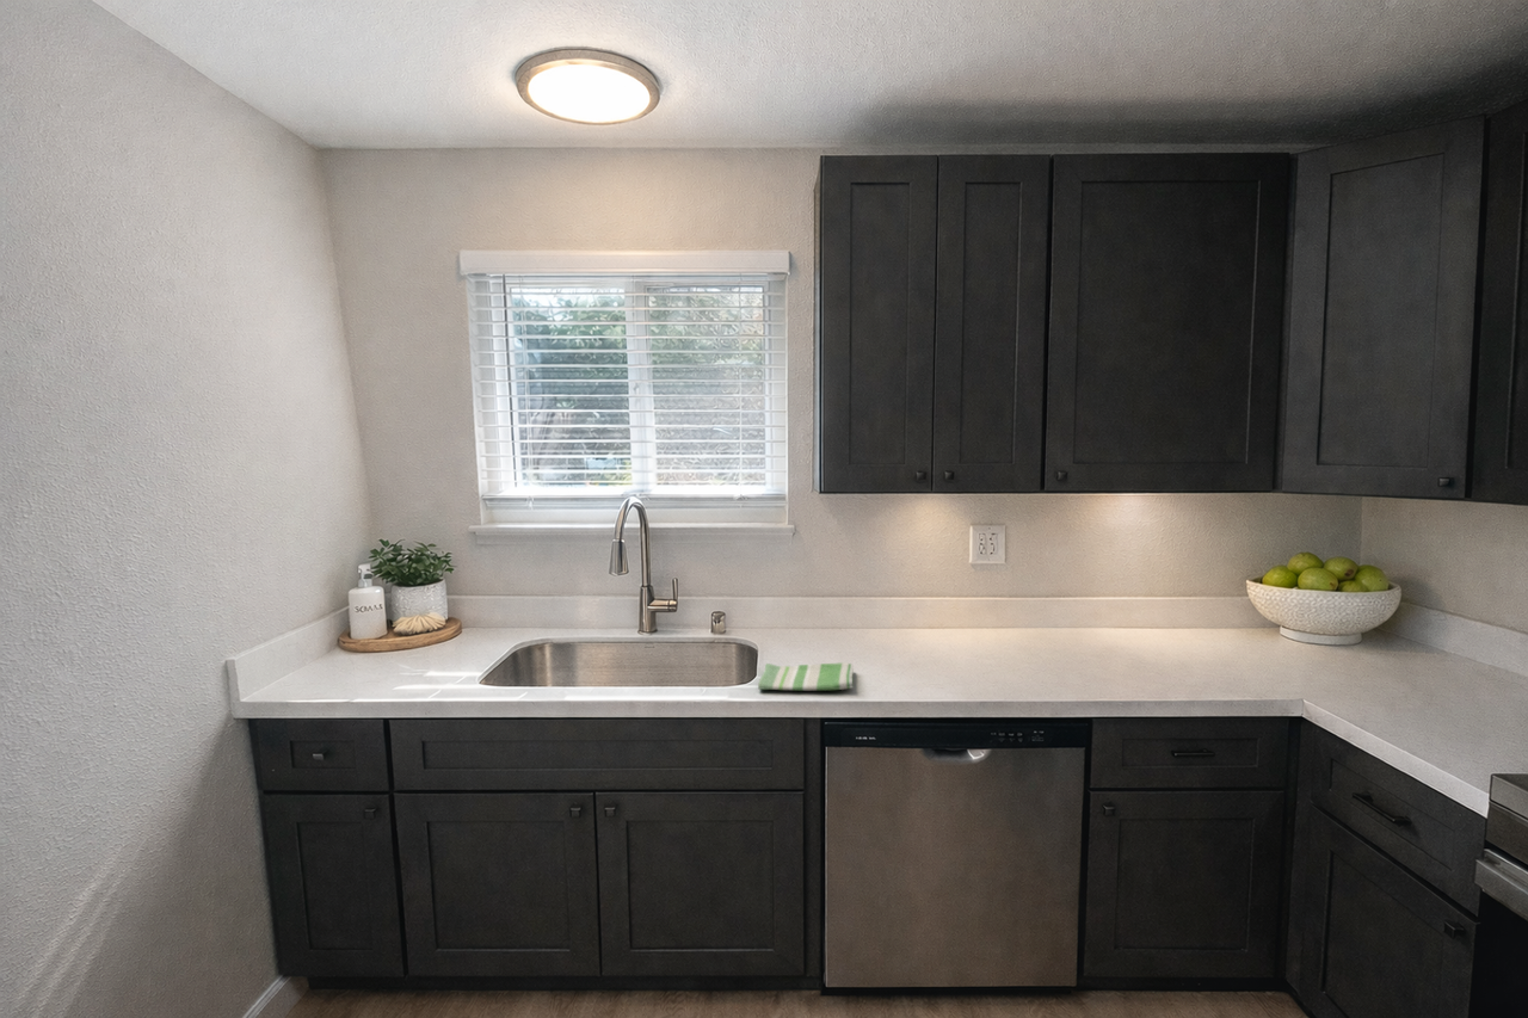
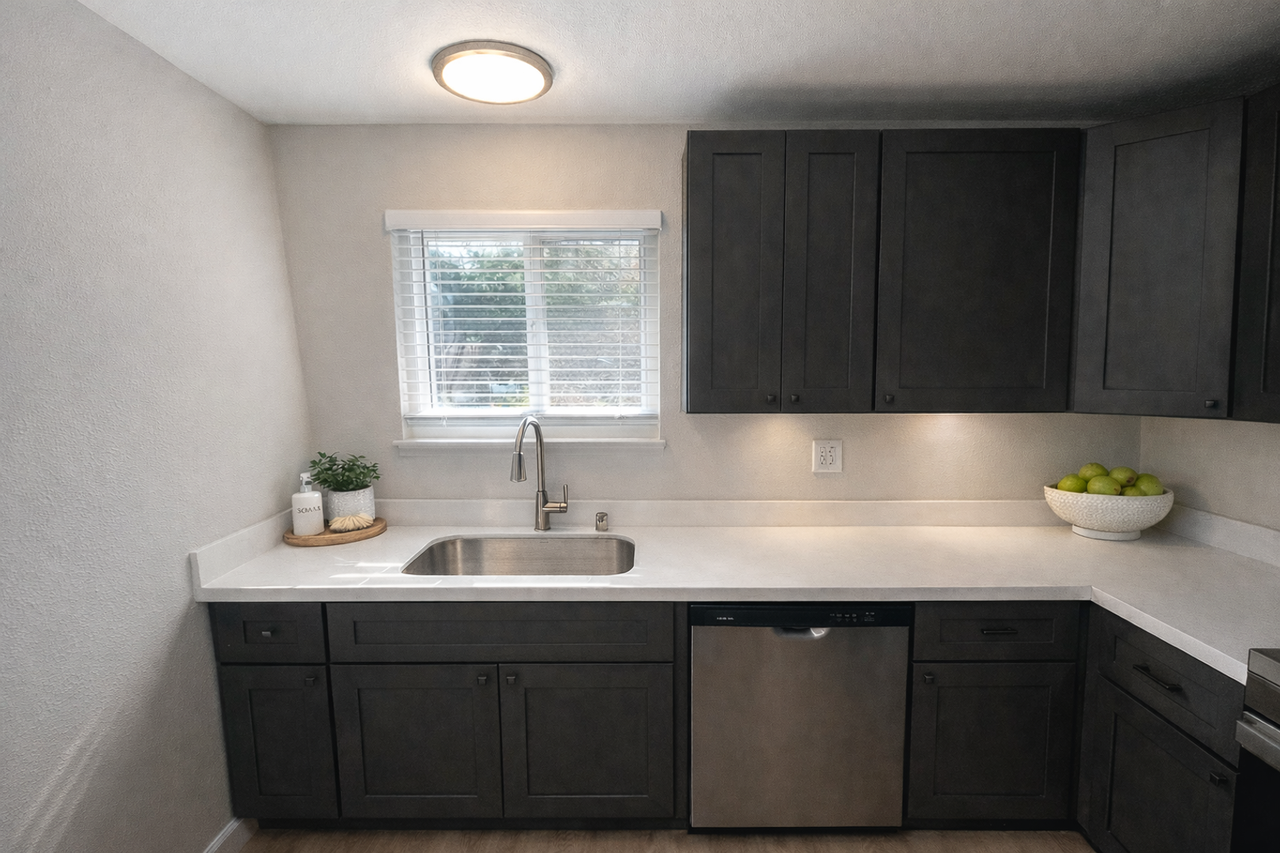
- dish towel (807, 675)
